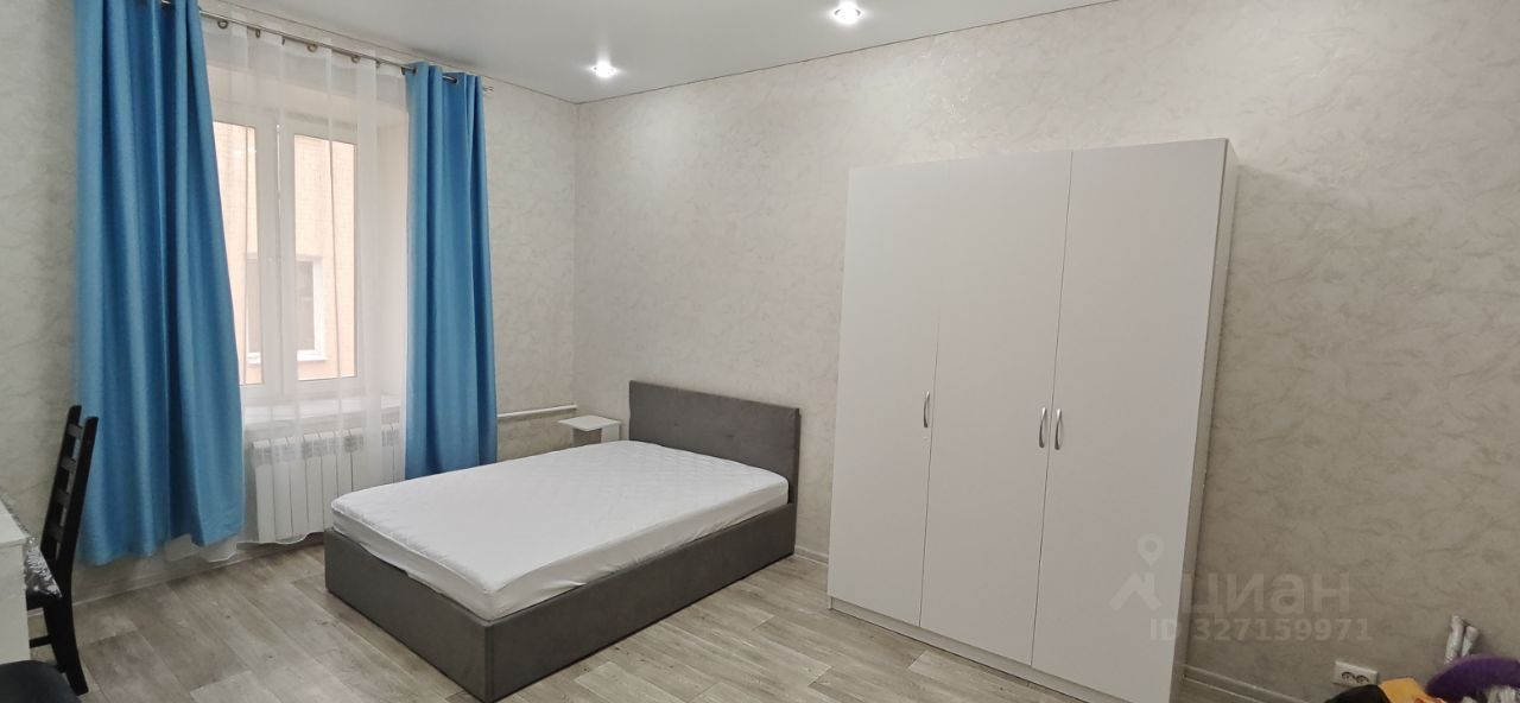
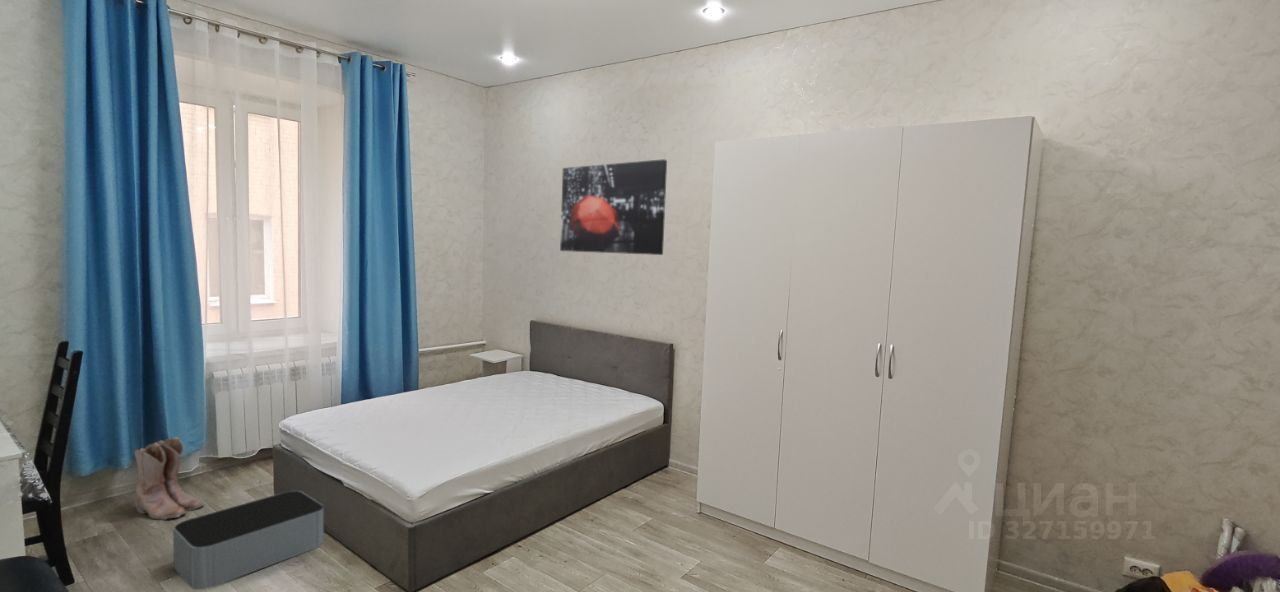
+ boots (169, 475)
+ wall art (609, 208)
+ storage bin (252, 534)
